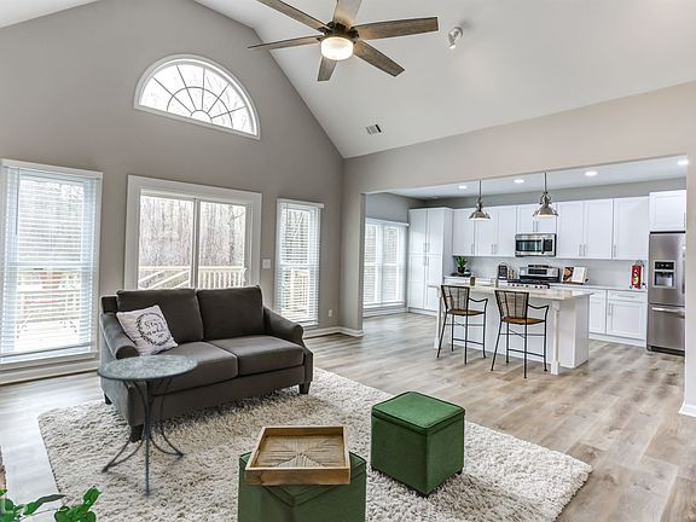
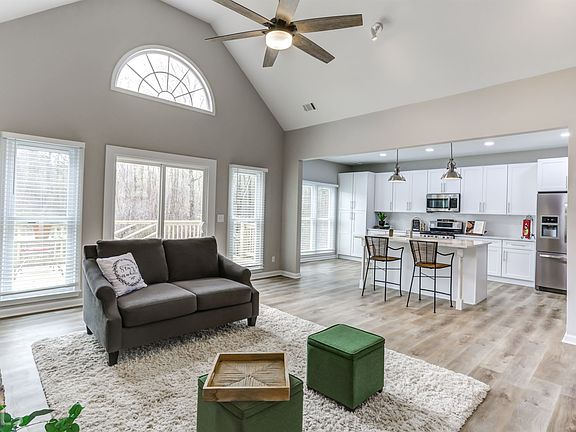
- side table (147, 418)
